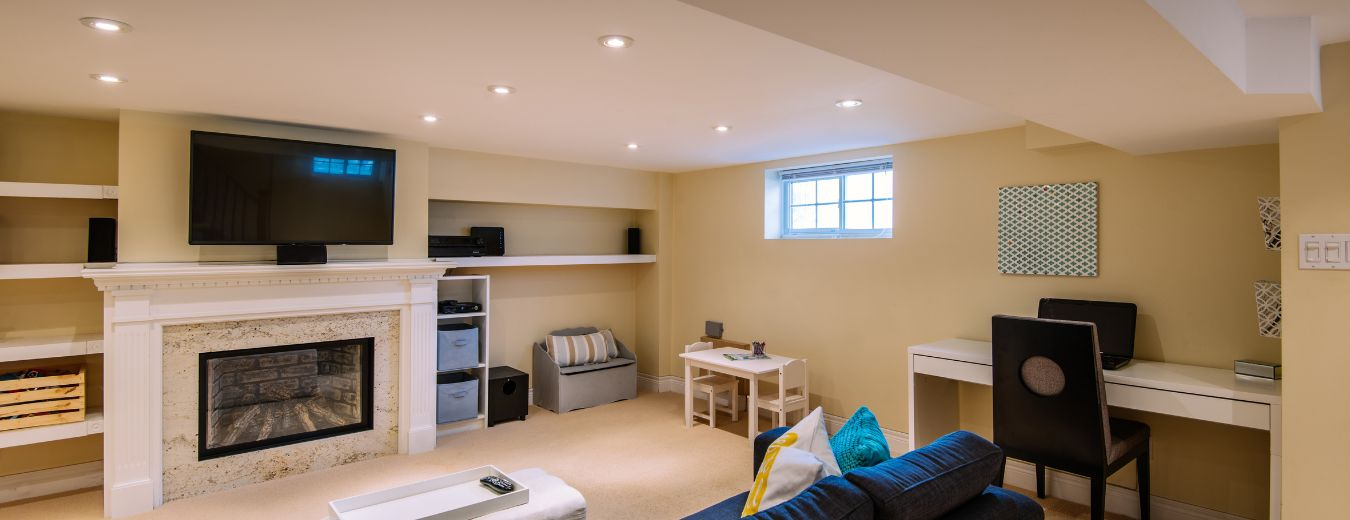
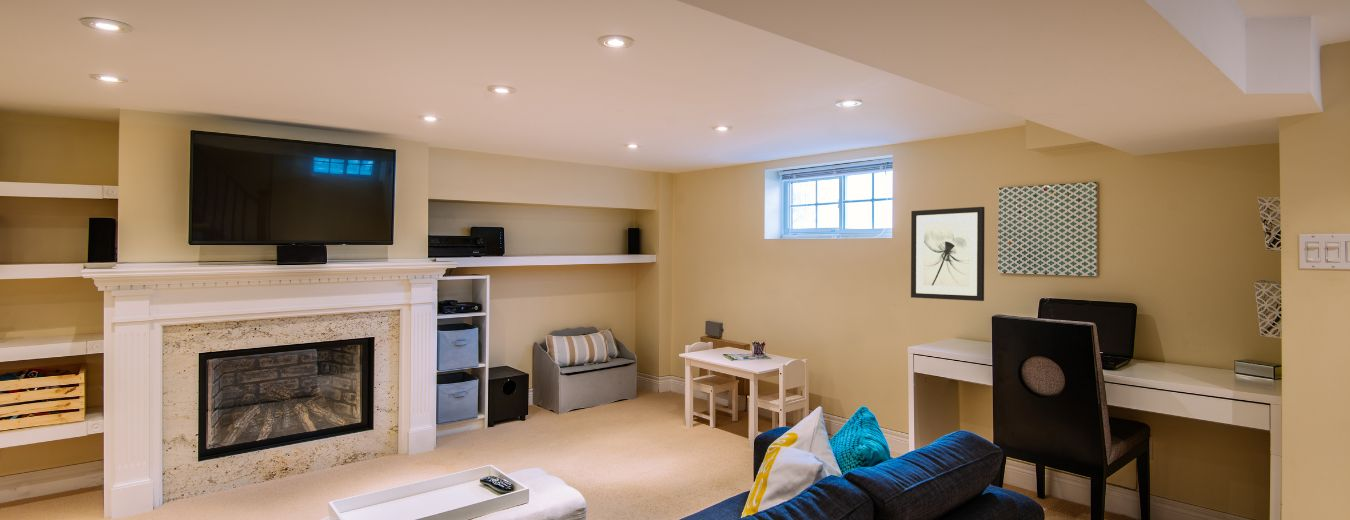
+ wall art (946, 254)
